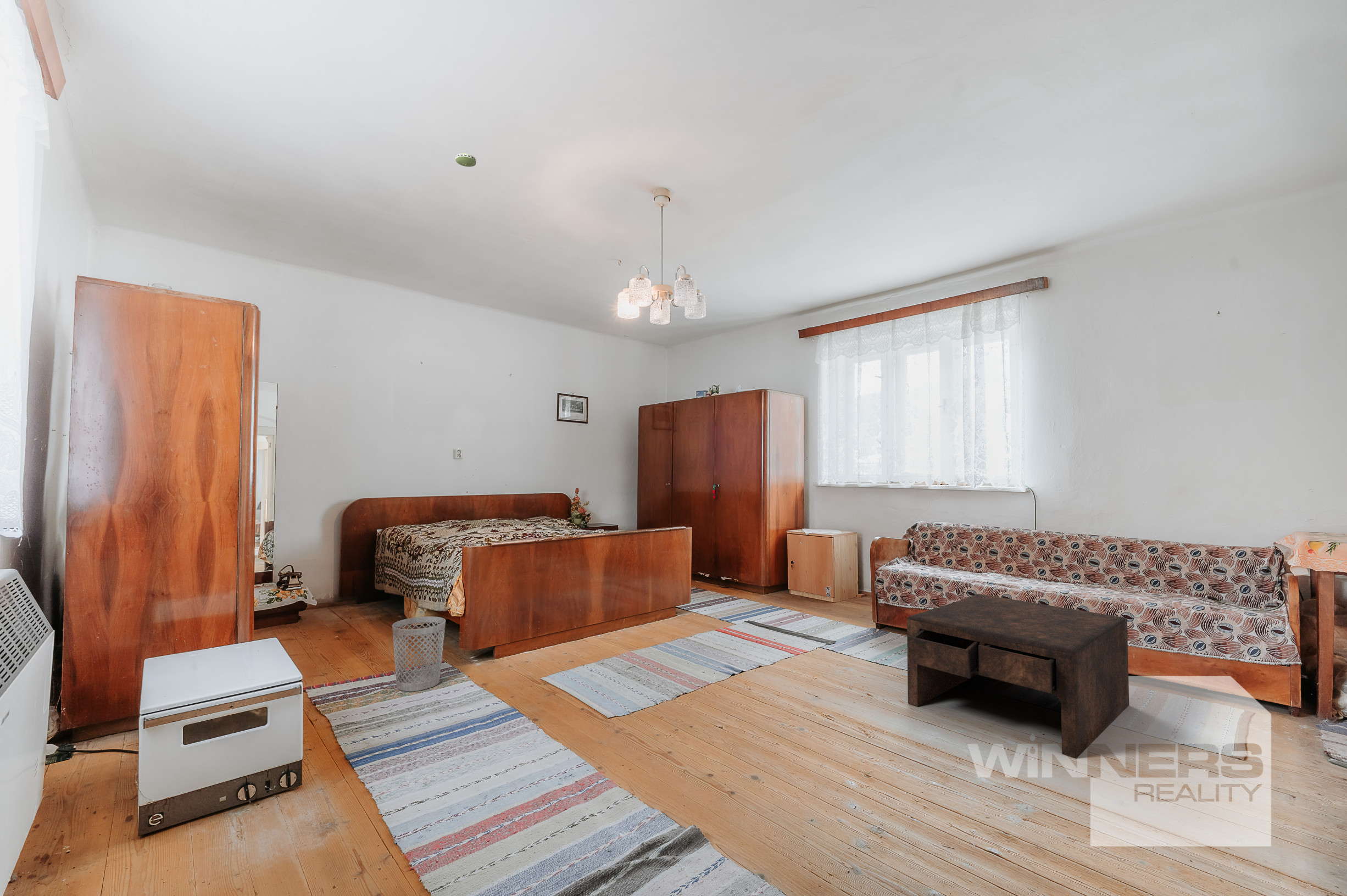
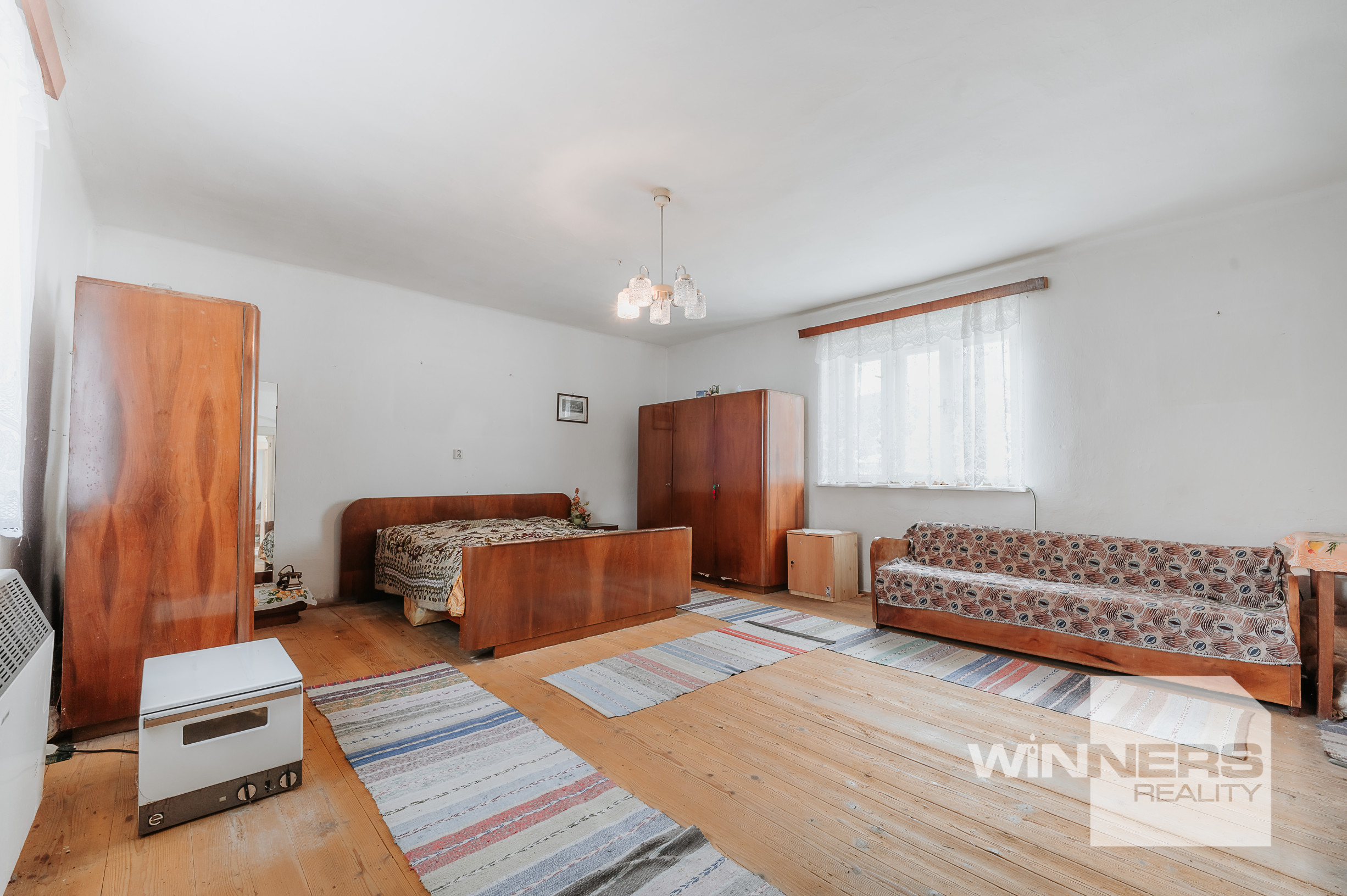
- smoke detector (466, 159)
- coffee table (1015, 656)
- wastebasket (419, 653)
